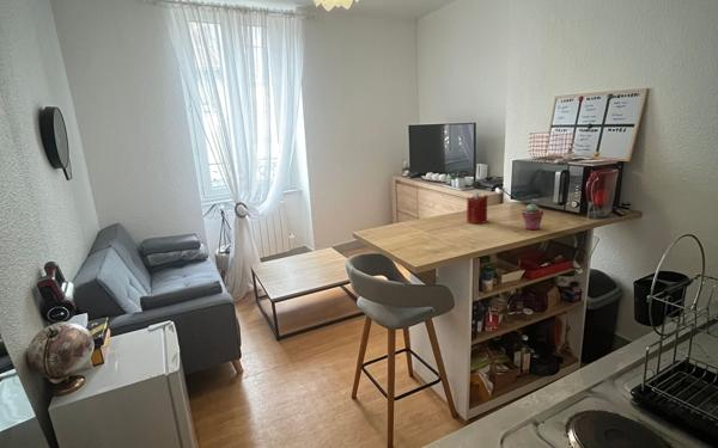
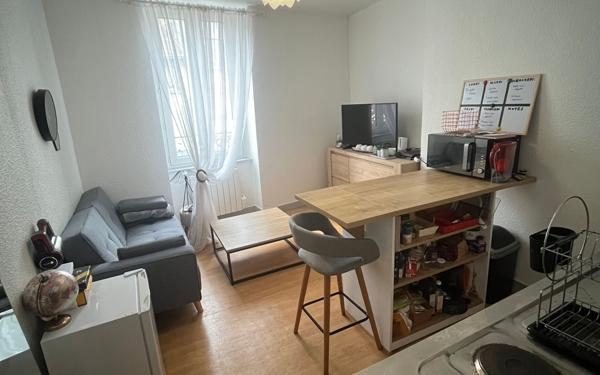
- candle (476, 207)
- potted succulent (533, 215)
